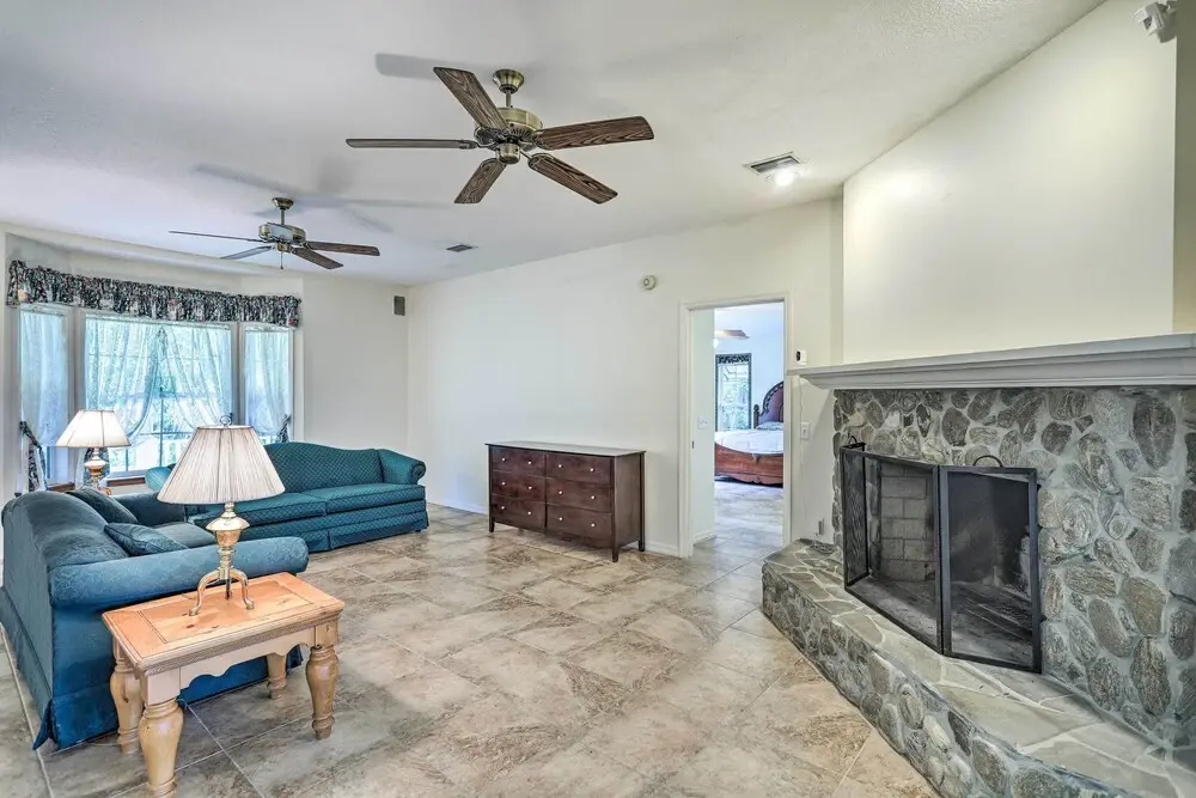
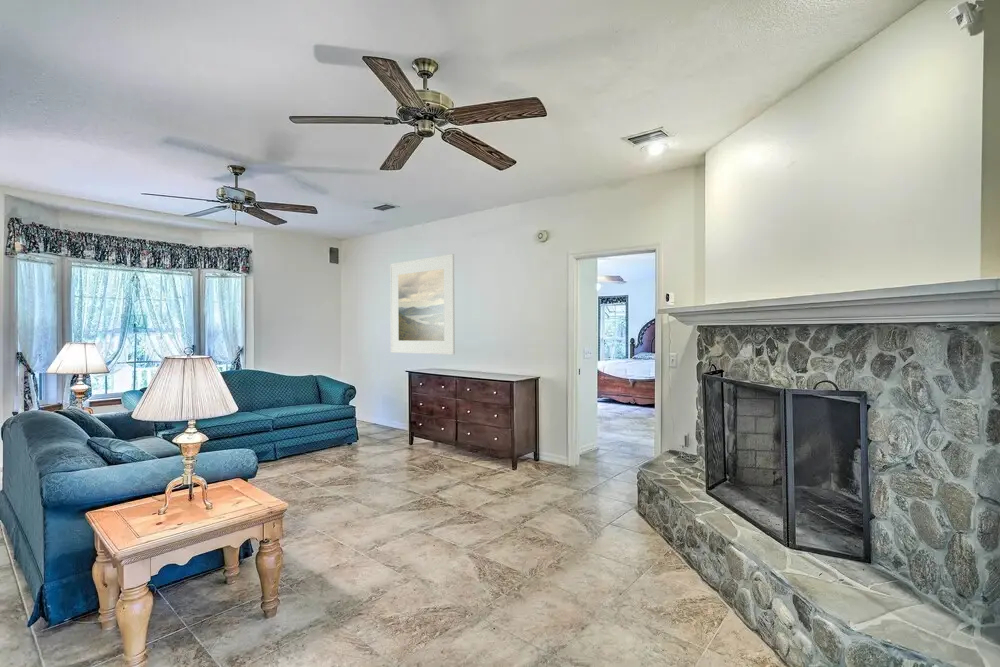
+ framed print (420, 306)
